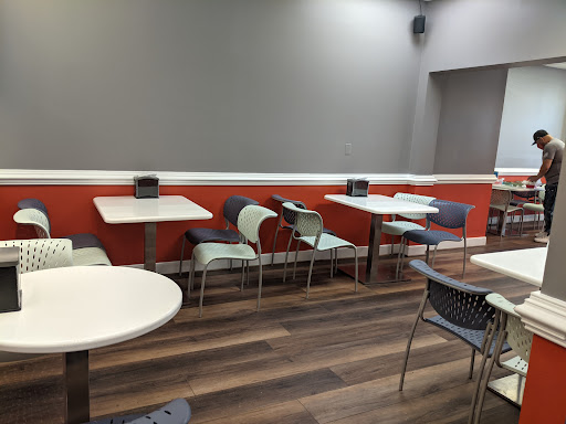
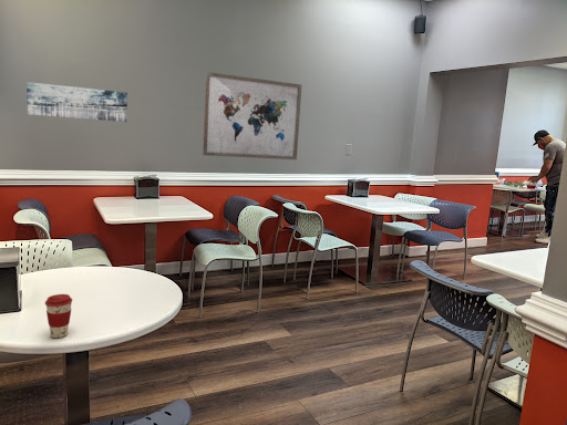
+ wall art (254, 118)
+ wall art (79, 103)
+ coffee cup (59, 315)
